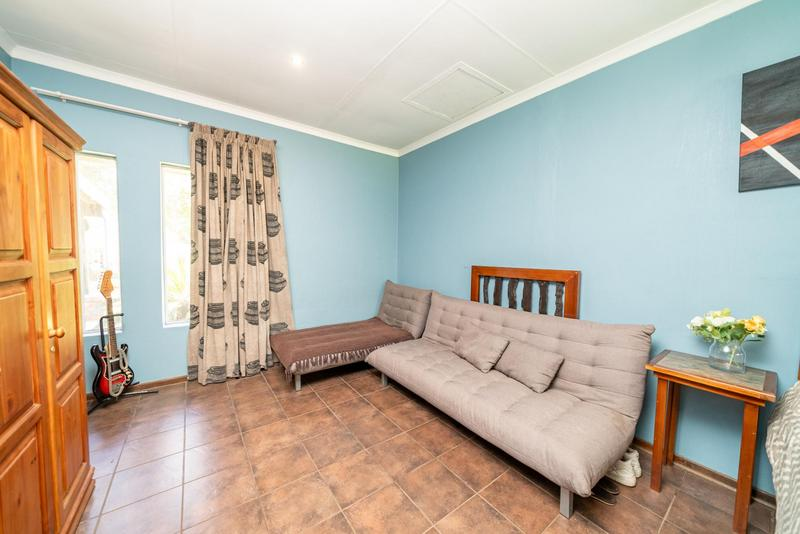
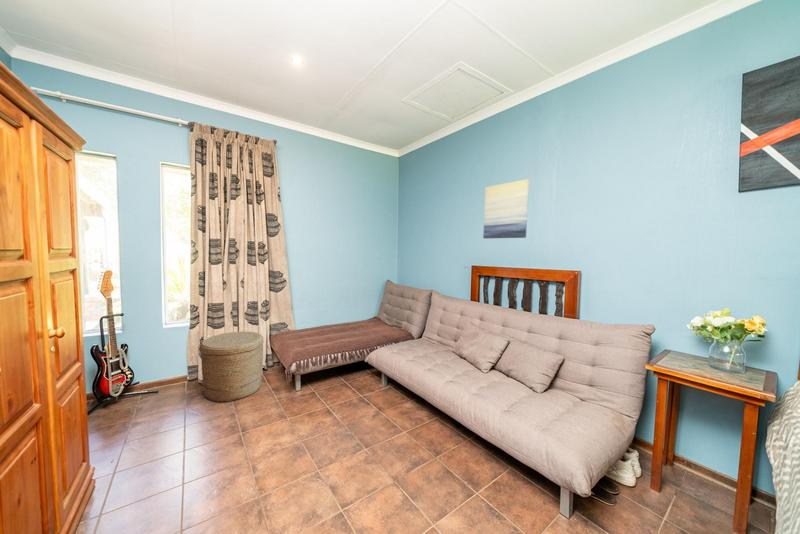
+ basket (233, 364)
+ wall art (504, 211)
